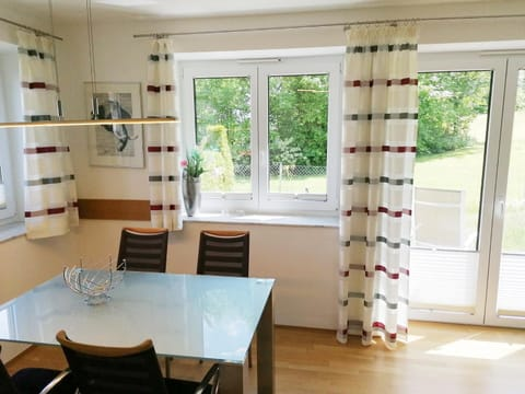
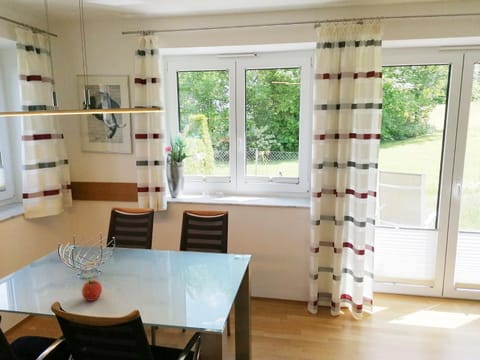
+ apple (91, 289)
